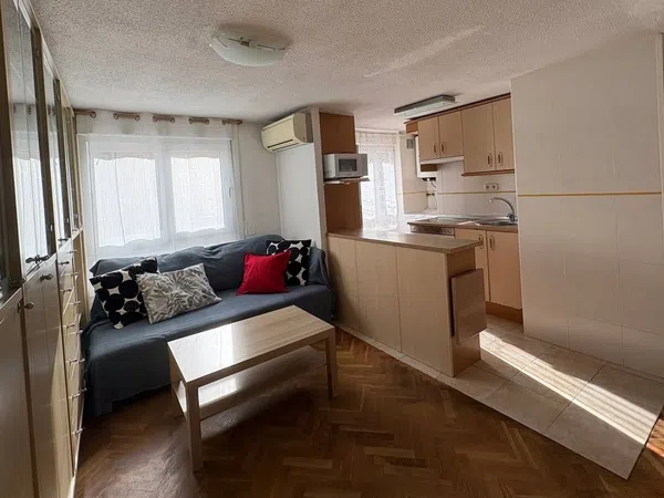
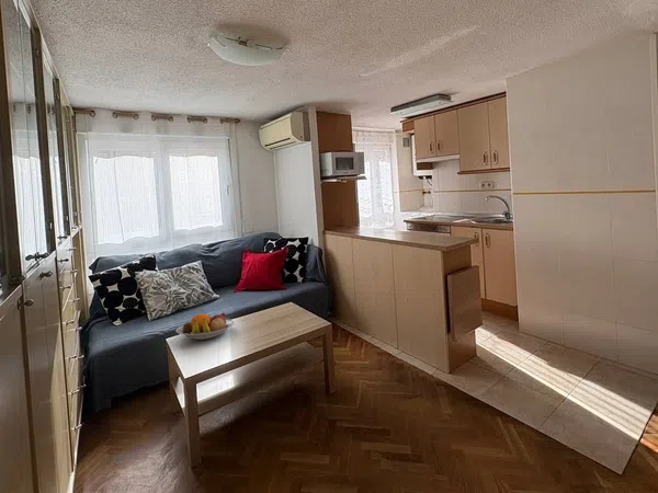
+ fruit bowl (205, 323)
